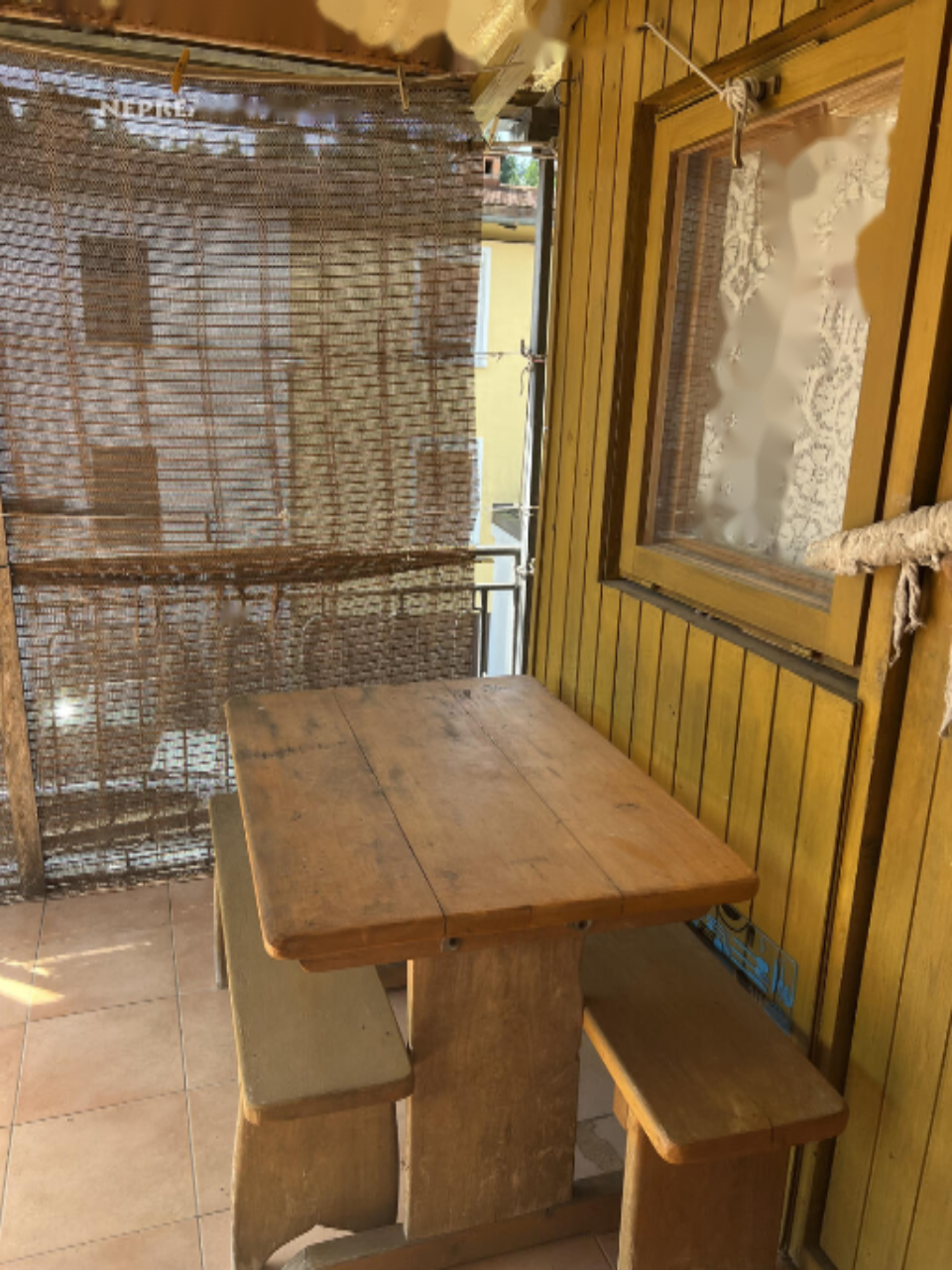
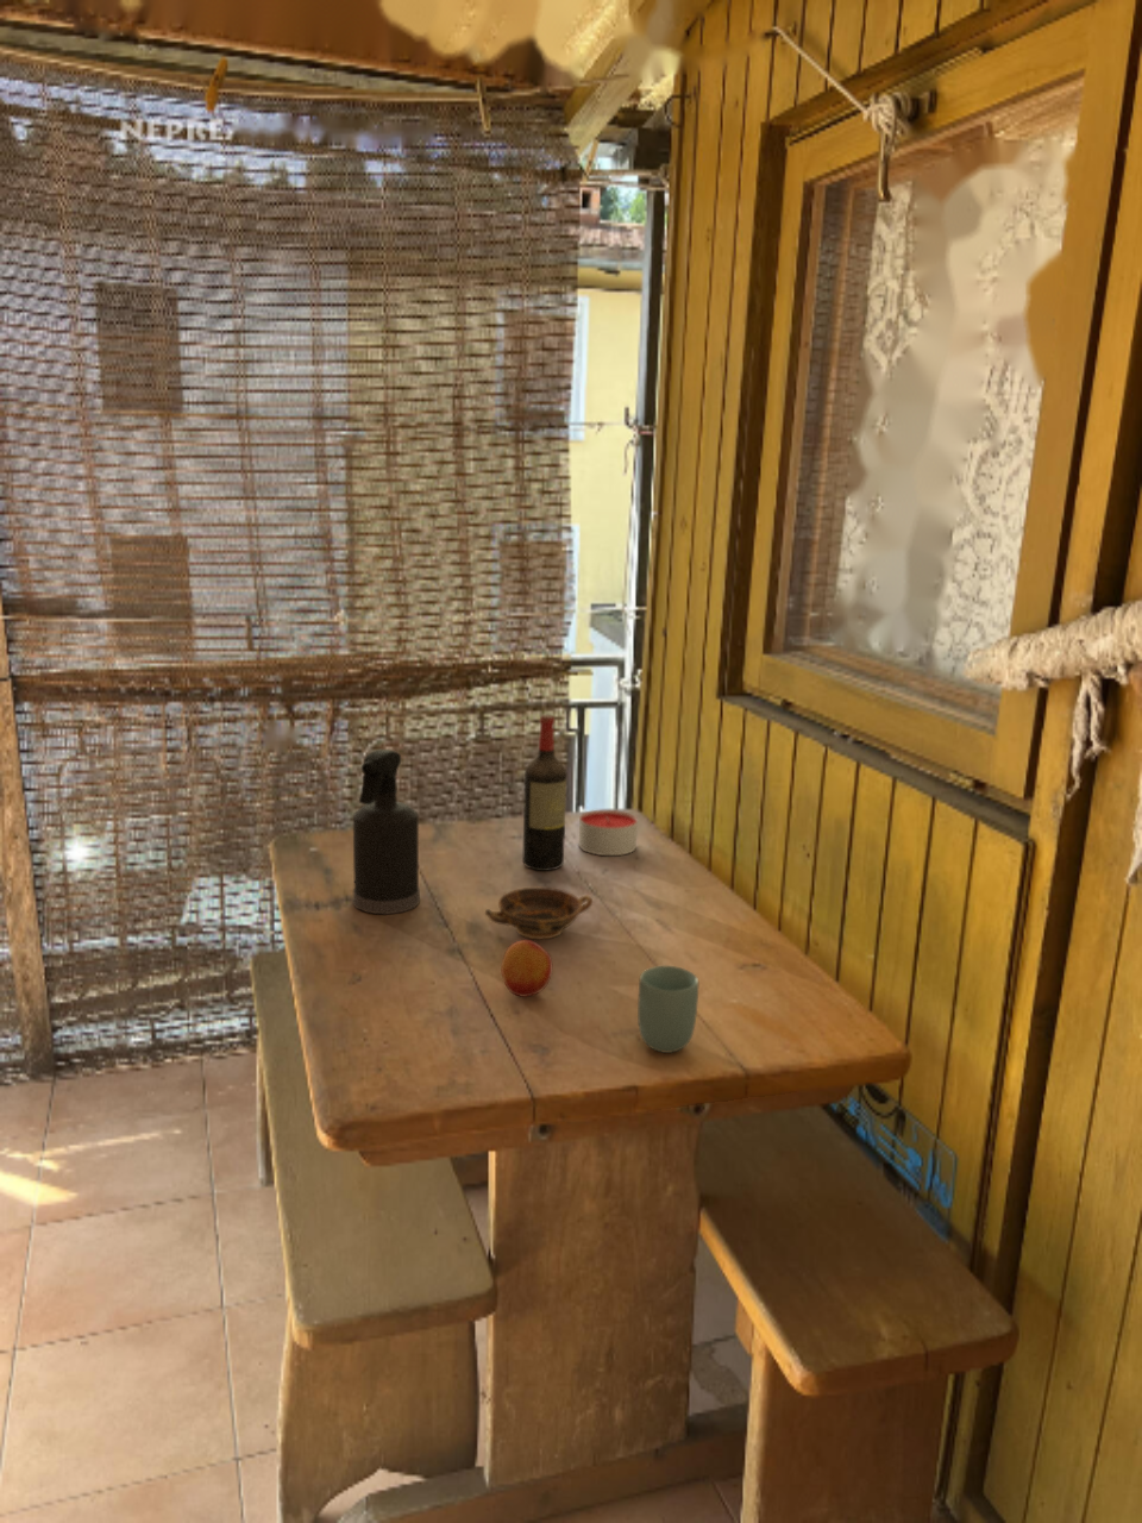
+ fruit (525, 968)
+ bowl (539, 916)
+ spray bottle (384, 827)
+ cup (666, 1011)
+ candle (608, 831)
+ wine bottle (545, 791)
